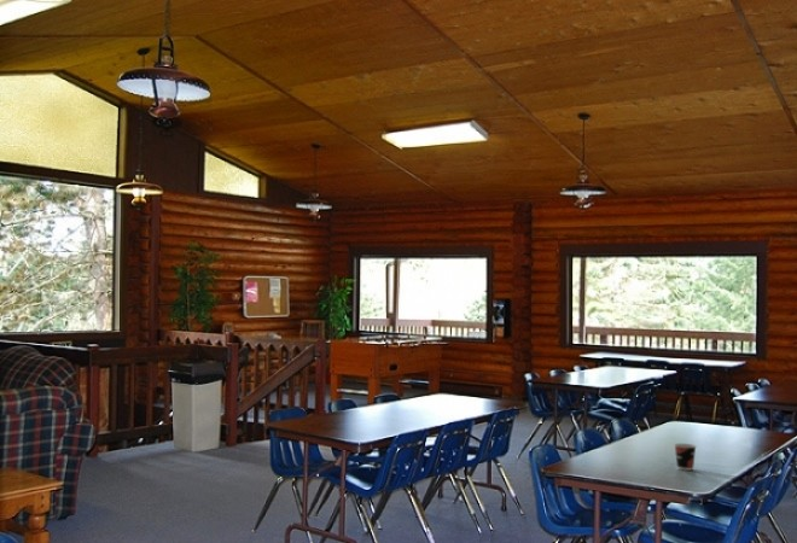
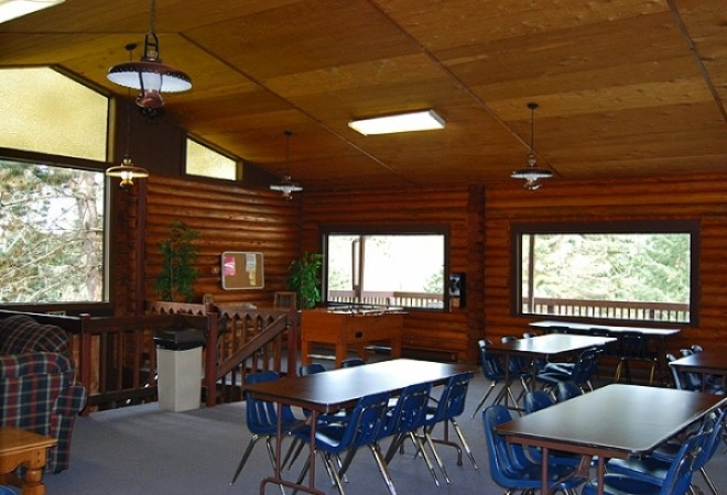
- cup (685, 456)
